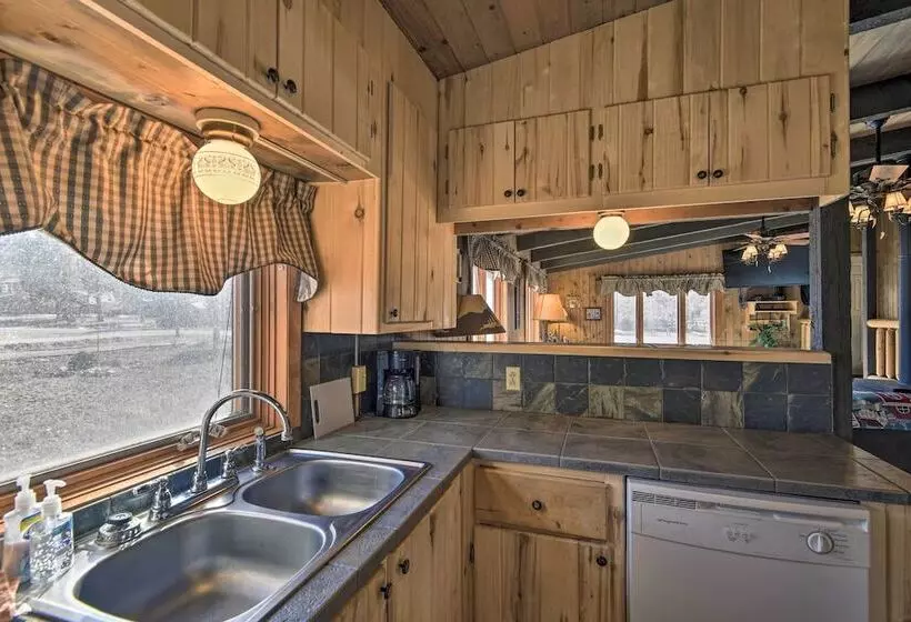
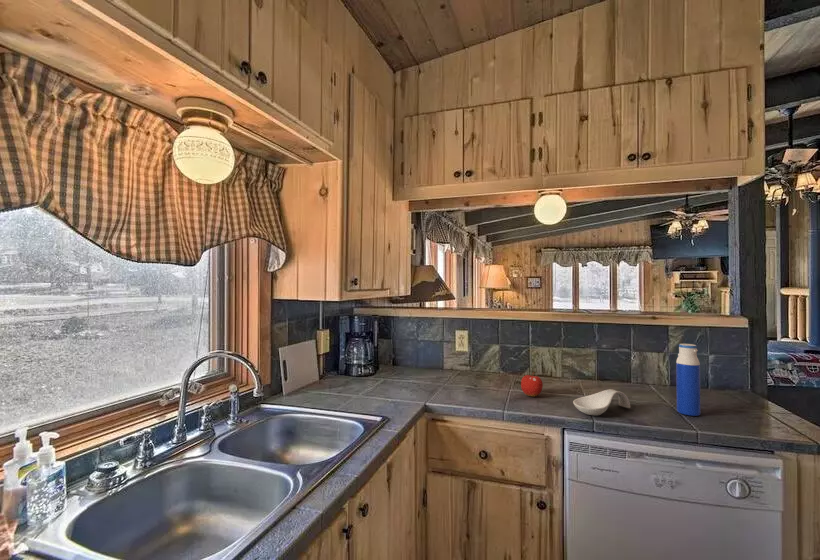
+ spoon rest (602, 401)
+ water bottle (688, 378)
+ fruit (531, 383)
